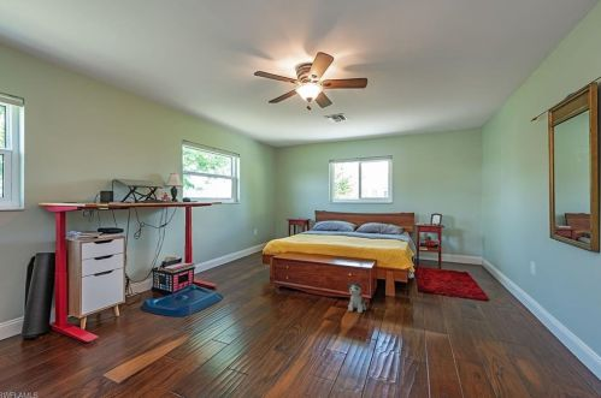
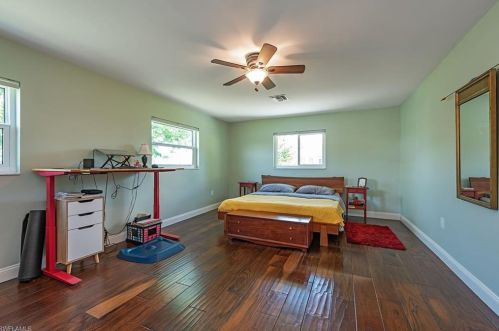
- plush toy (357, 293)
